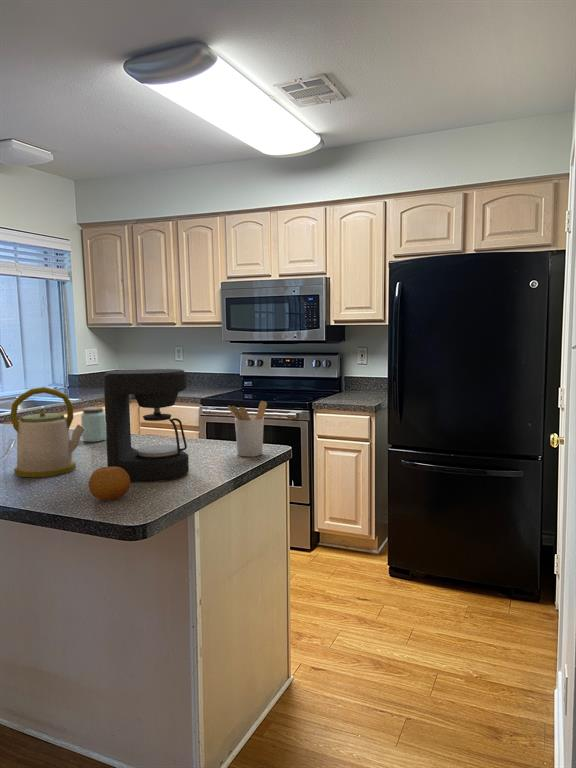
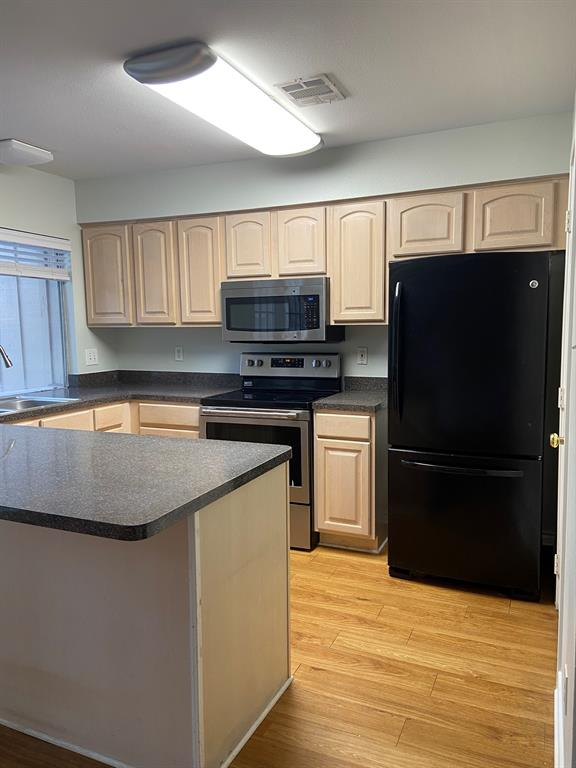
- kettle (49, 428)
- utensil holder (245, 428)
- fruit (109, 482)
- peanut butter (93, 424)
- coffee maker (147, 420)
